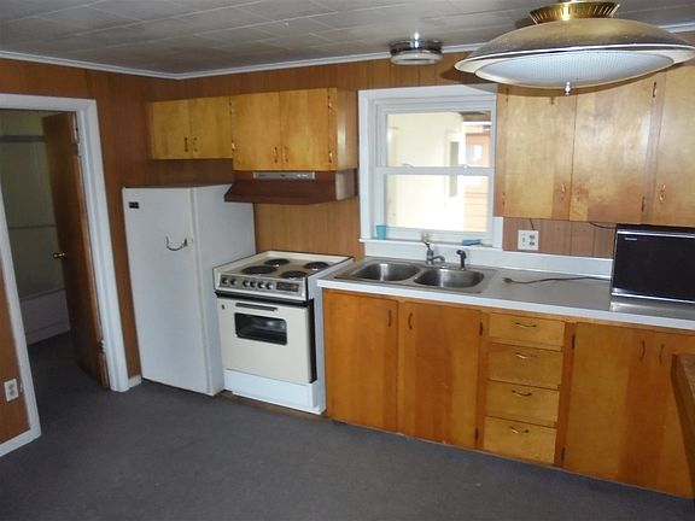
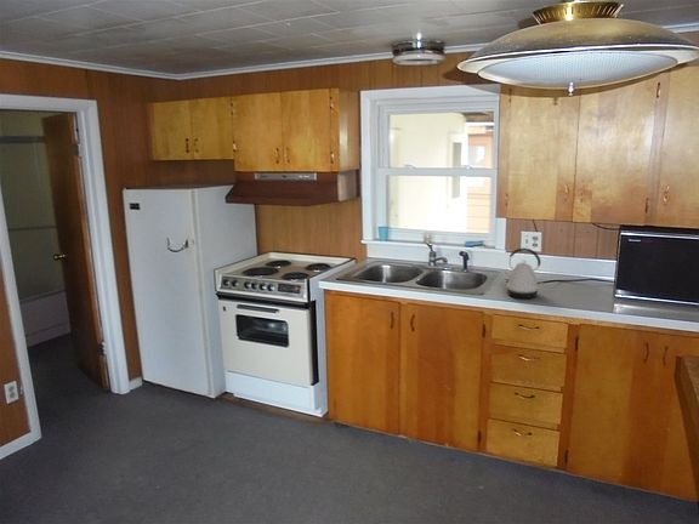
+ kettle (522, 272)
